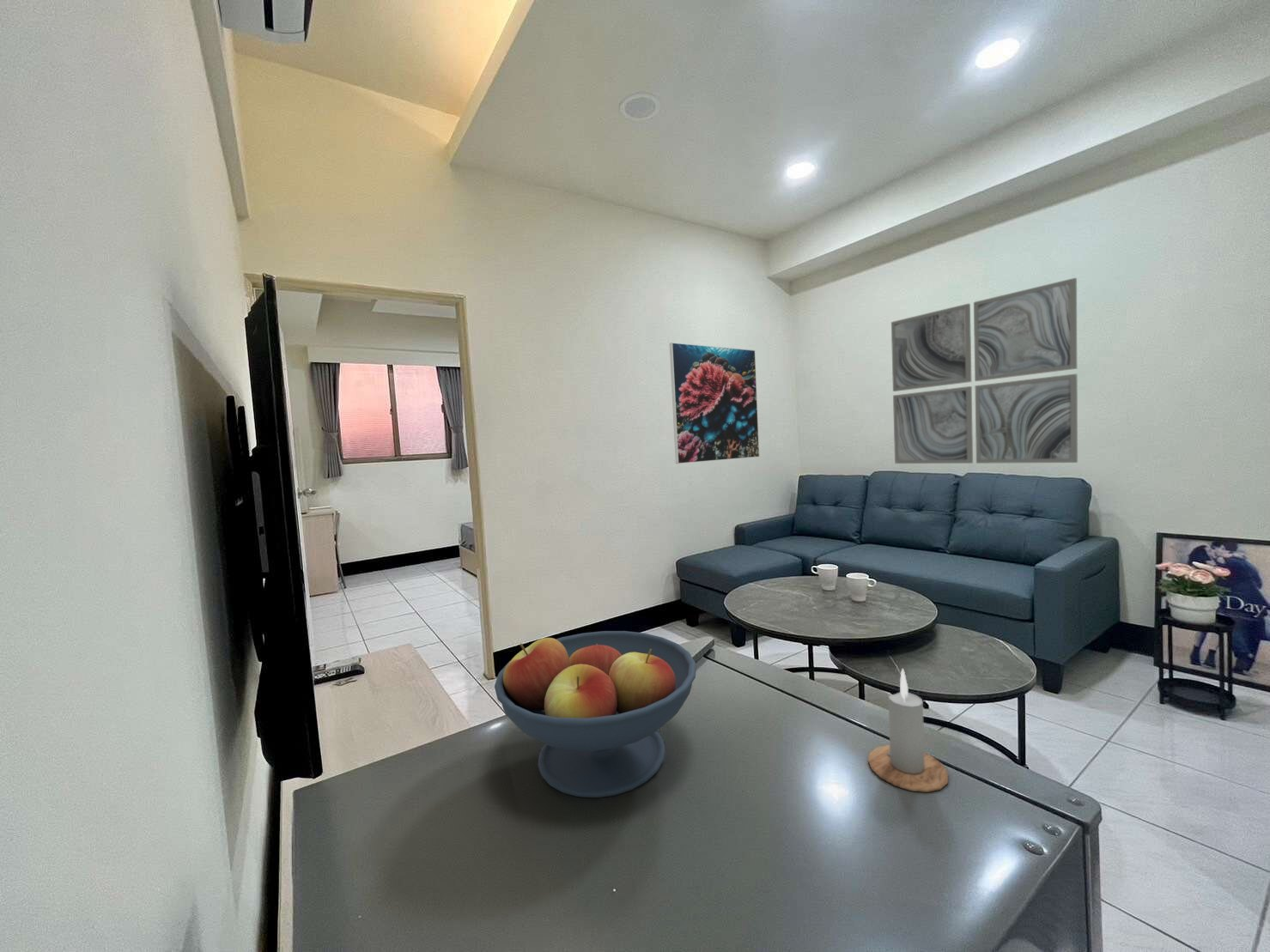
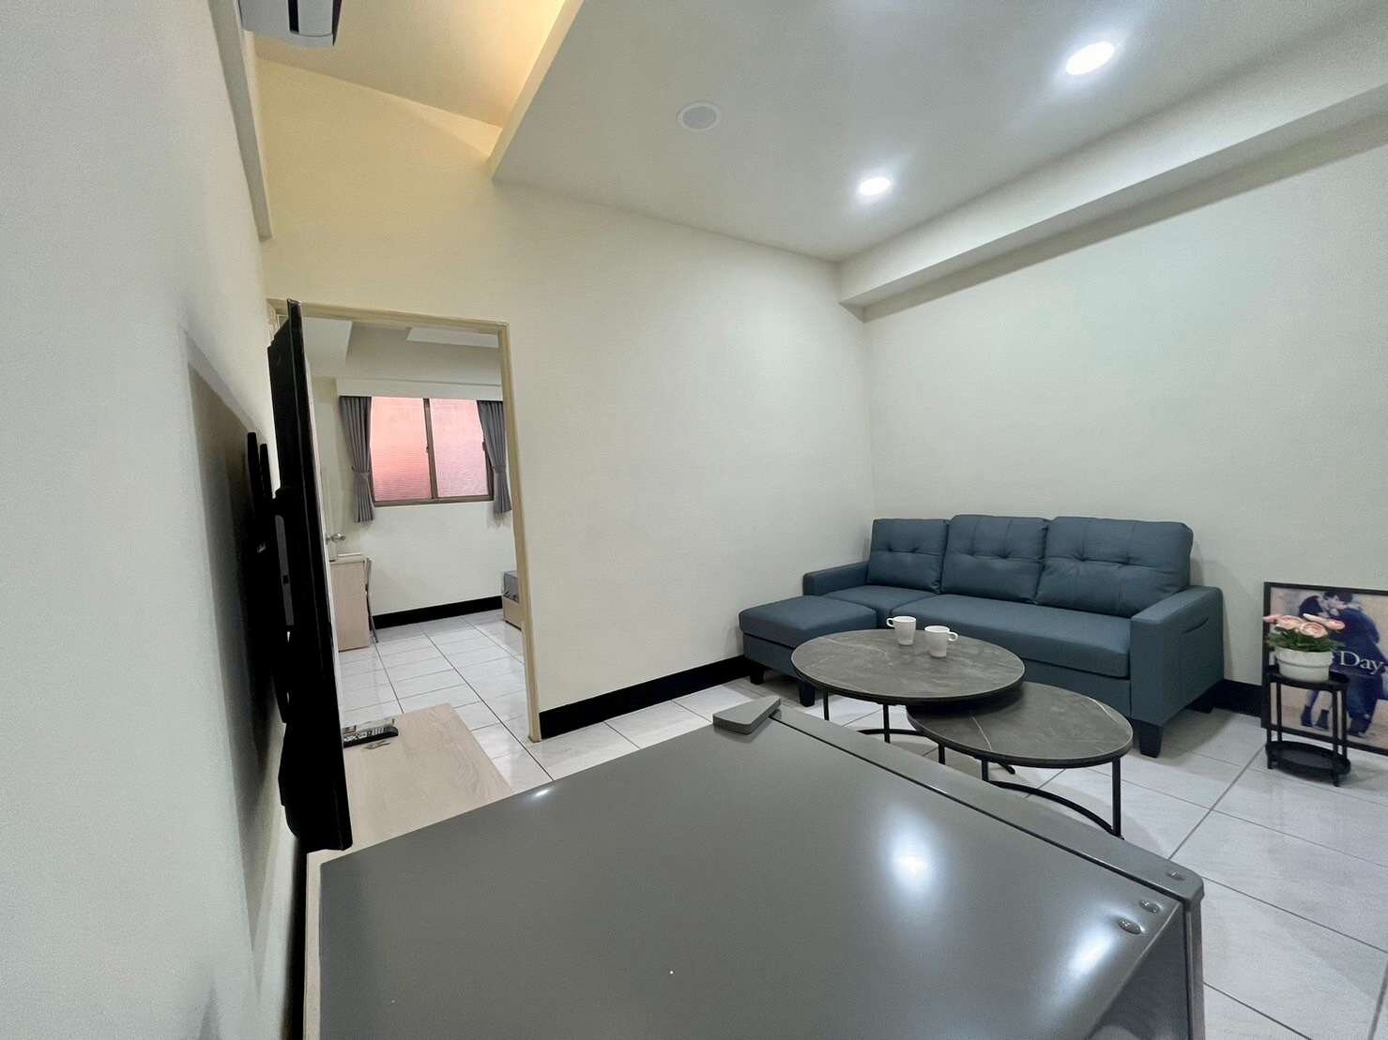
- fruit bowl (599, 695)
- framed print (717, 403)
- candle (905, 719)
- wall art (975, 385)
